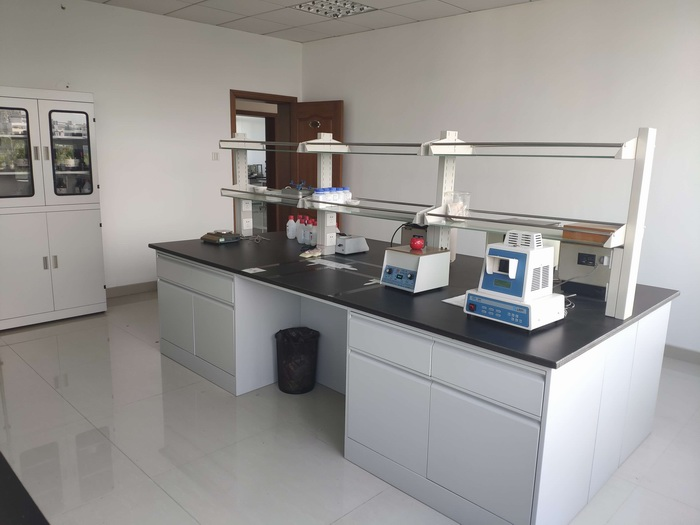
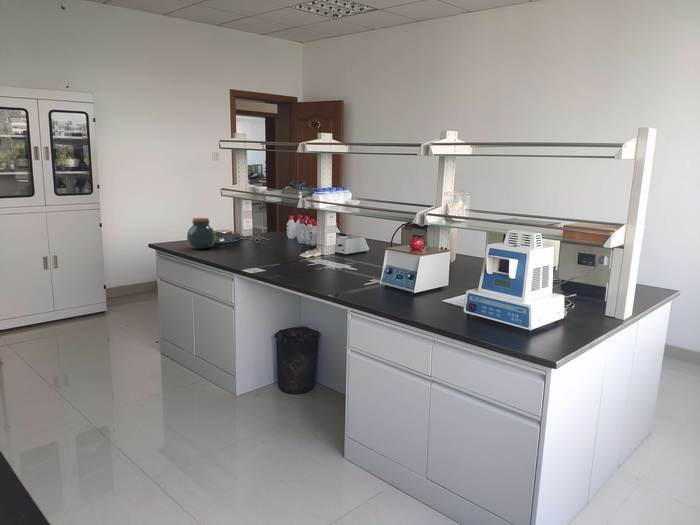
+ jar (201, 233)
